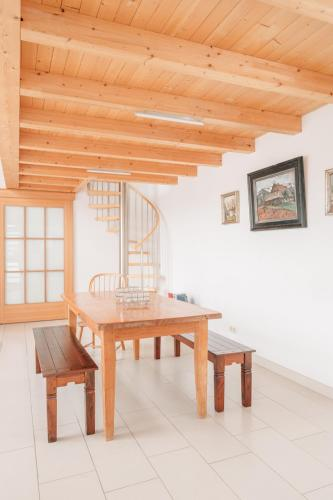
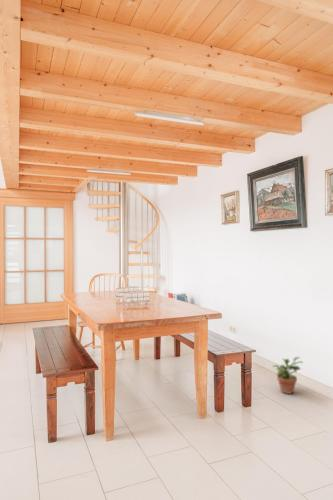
+ potted plant (287, 373)
